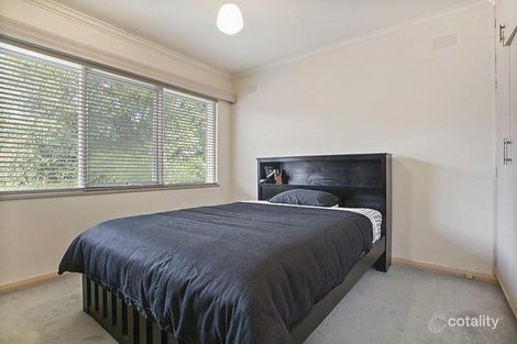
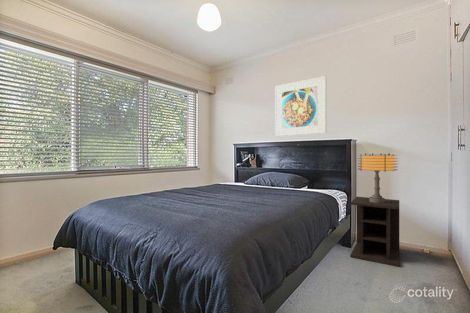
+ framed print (299, 108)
+ nightstand (375, 227)
+ table lamp (377, 177)
